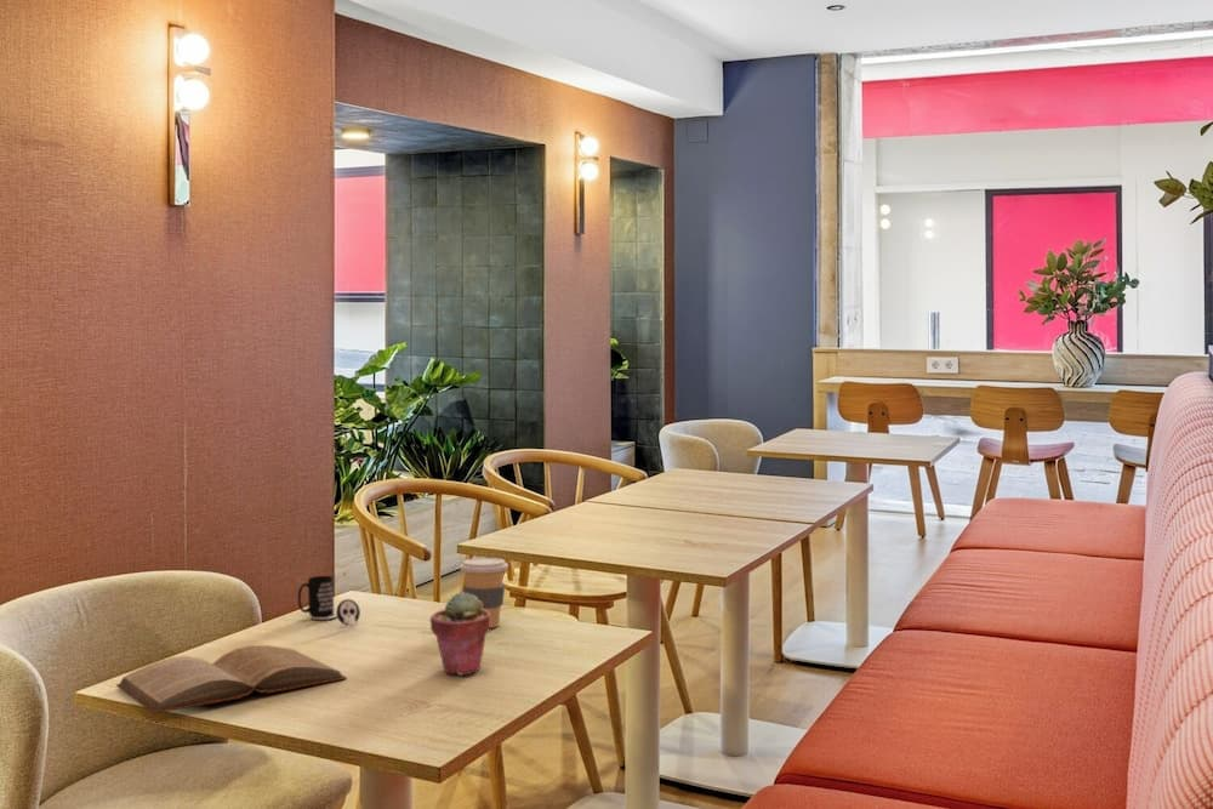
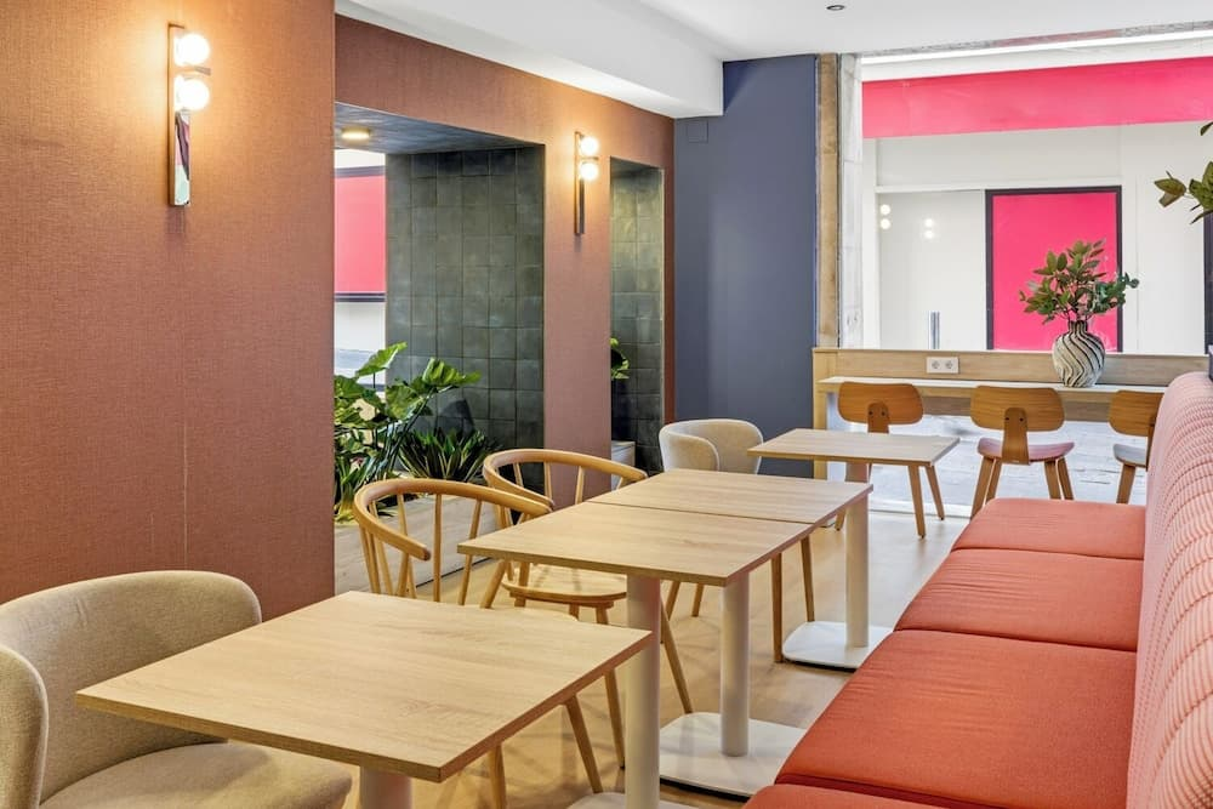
- mug (328, 602)
- book (232, 672)
- potted succulent (461, 629)
- coffee cup (484, 592)
